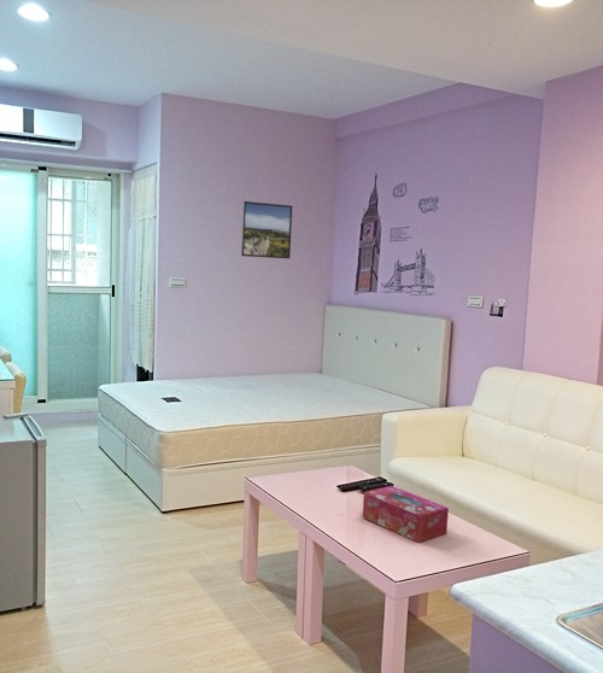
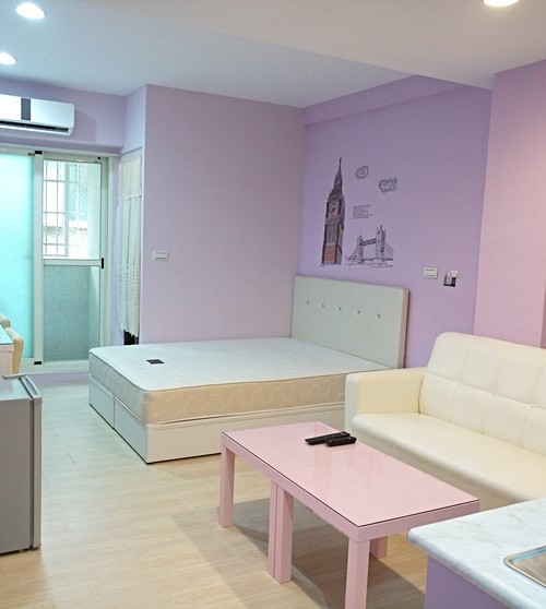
- tissue box (404, 513)
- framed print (267, 230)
